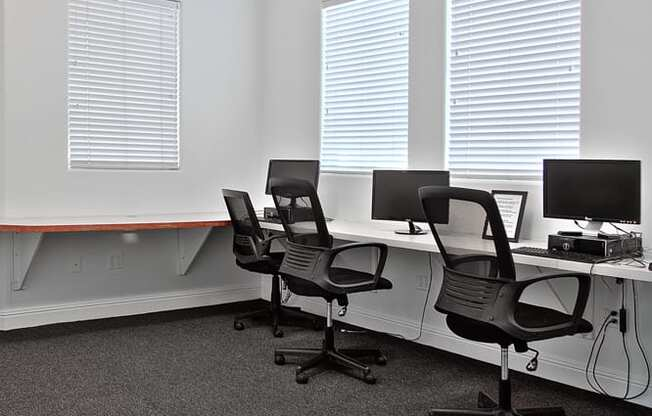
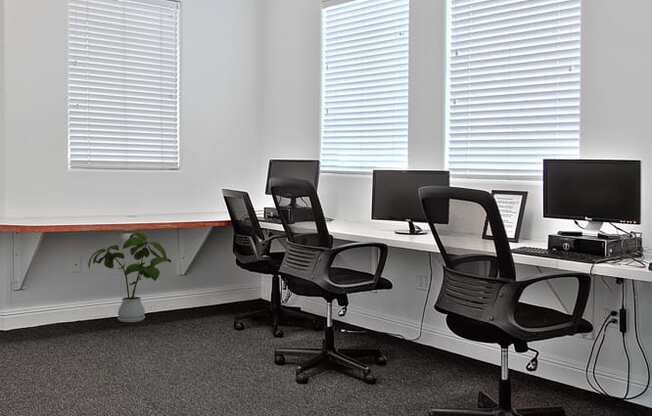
+ house plant (140, 276)
